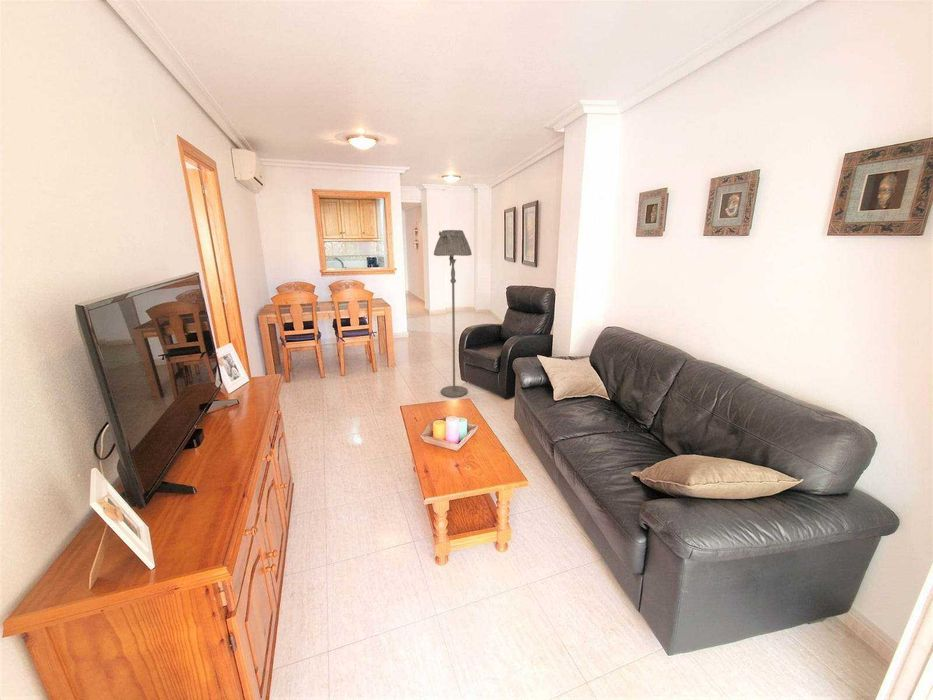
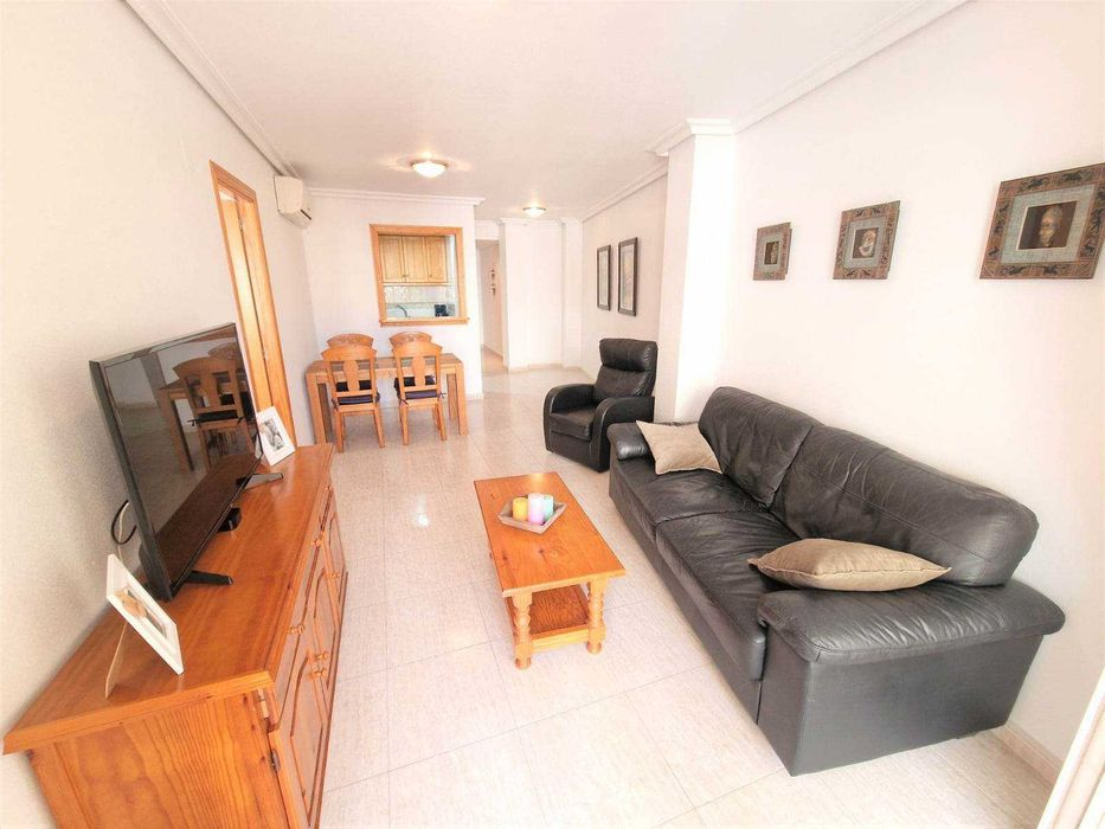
- floor lamp (453, 315)
